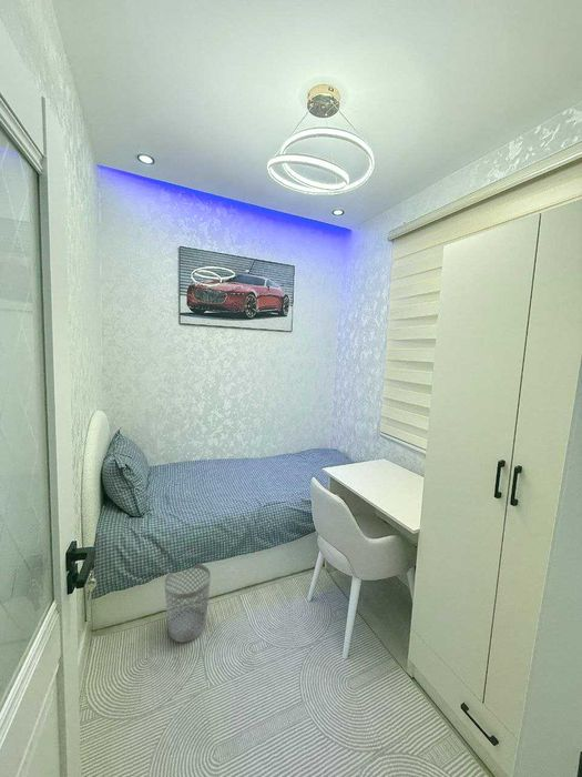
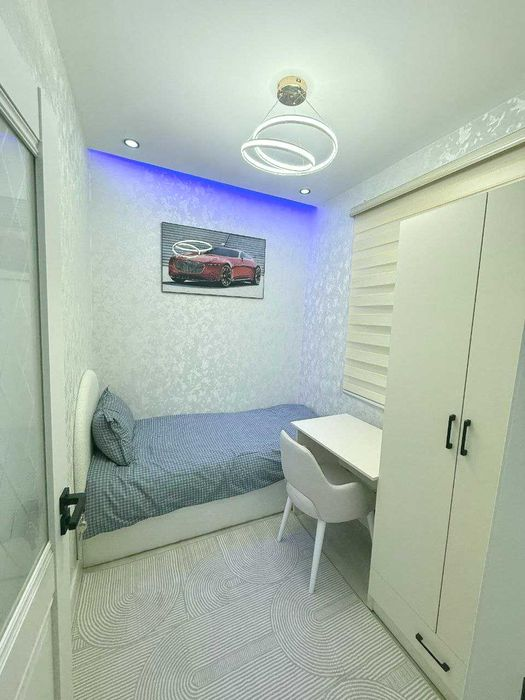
- wastebasket (188, 602)
